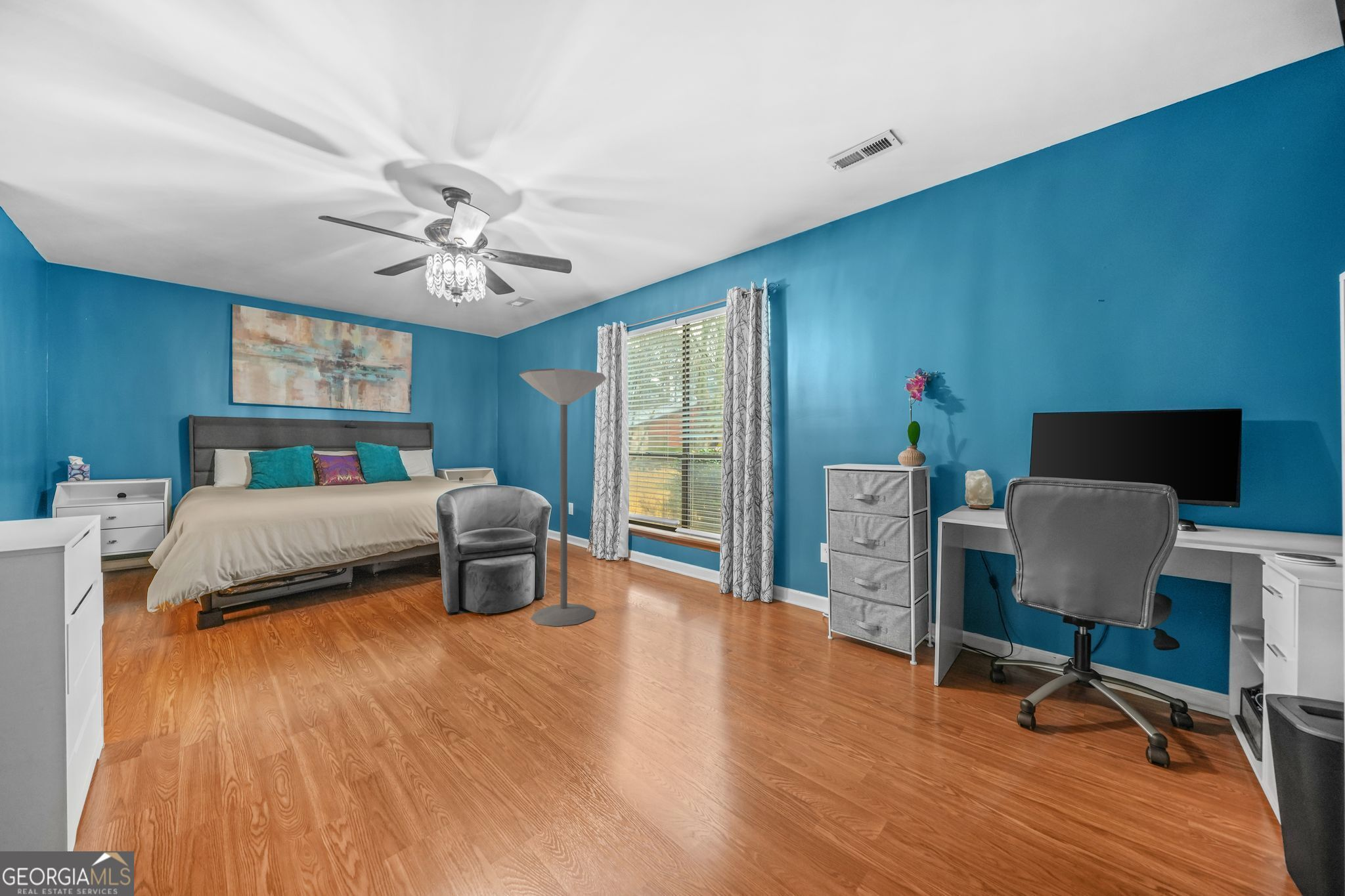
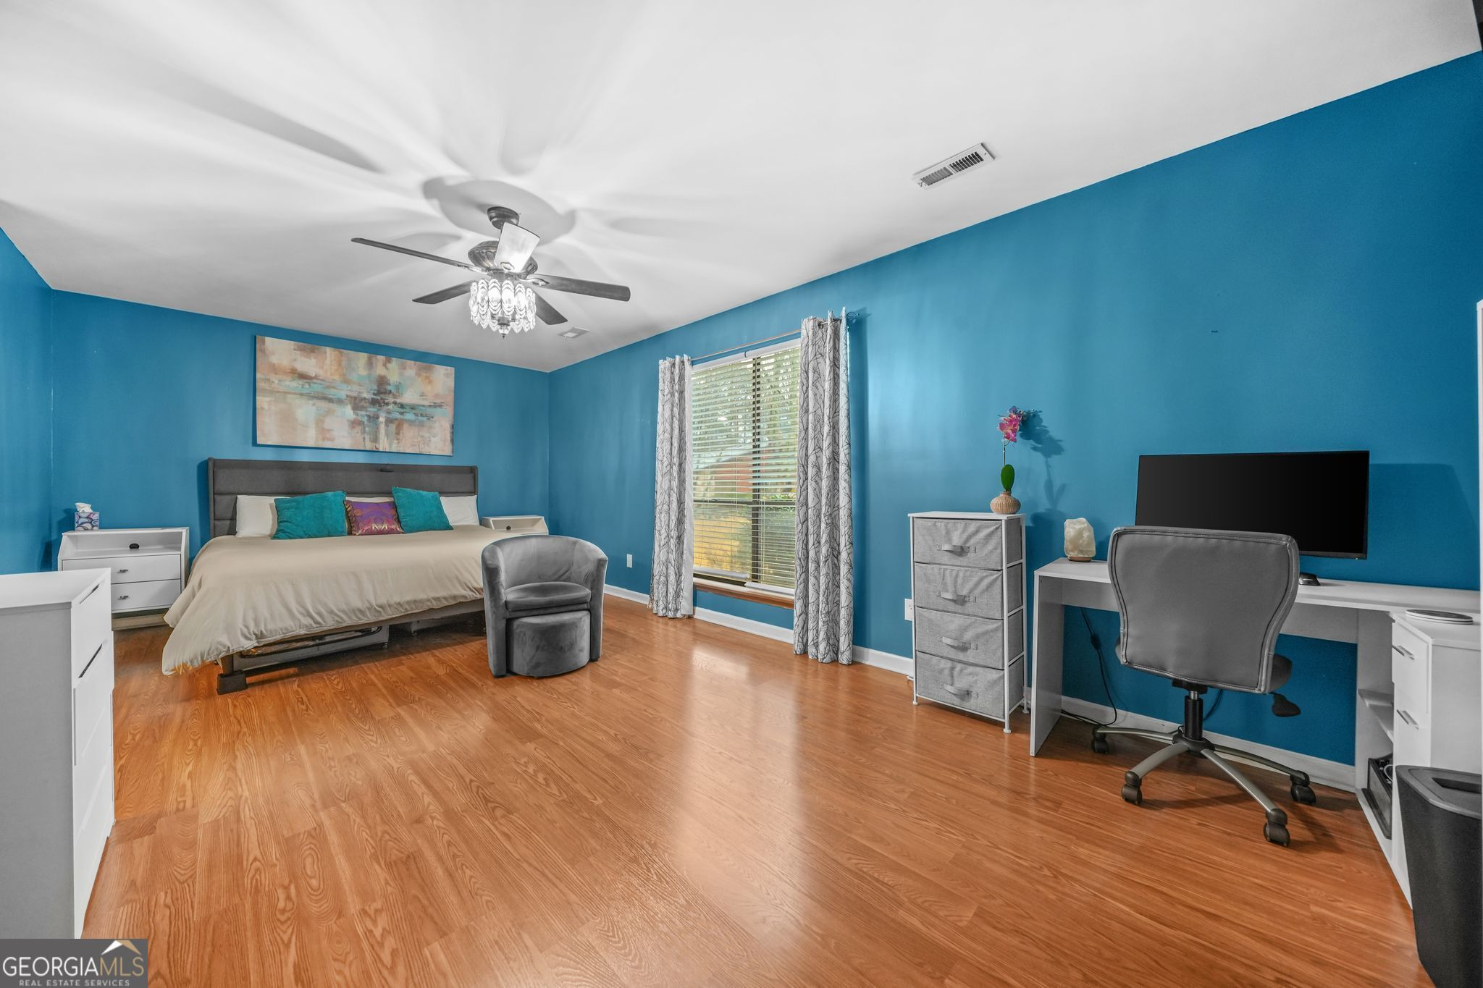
- floor lamp (563, 495)
